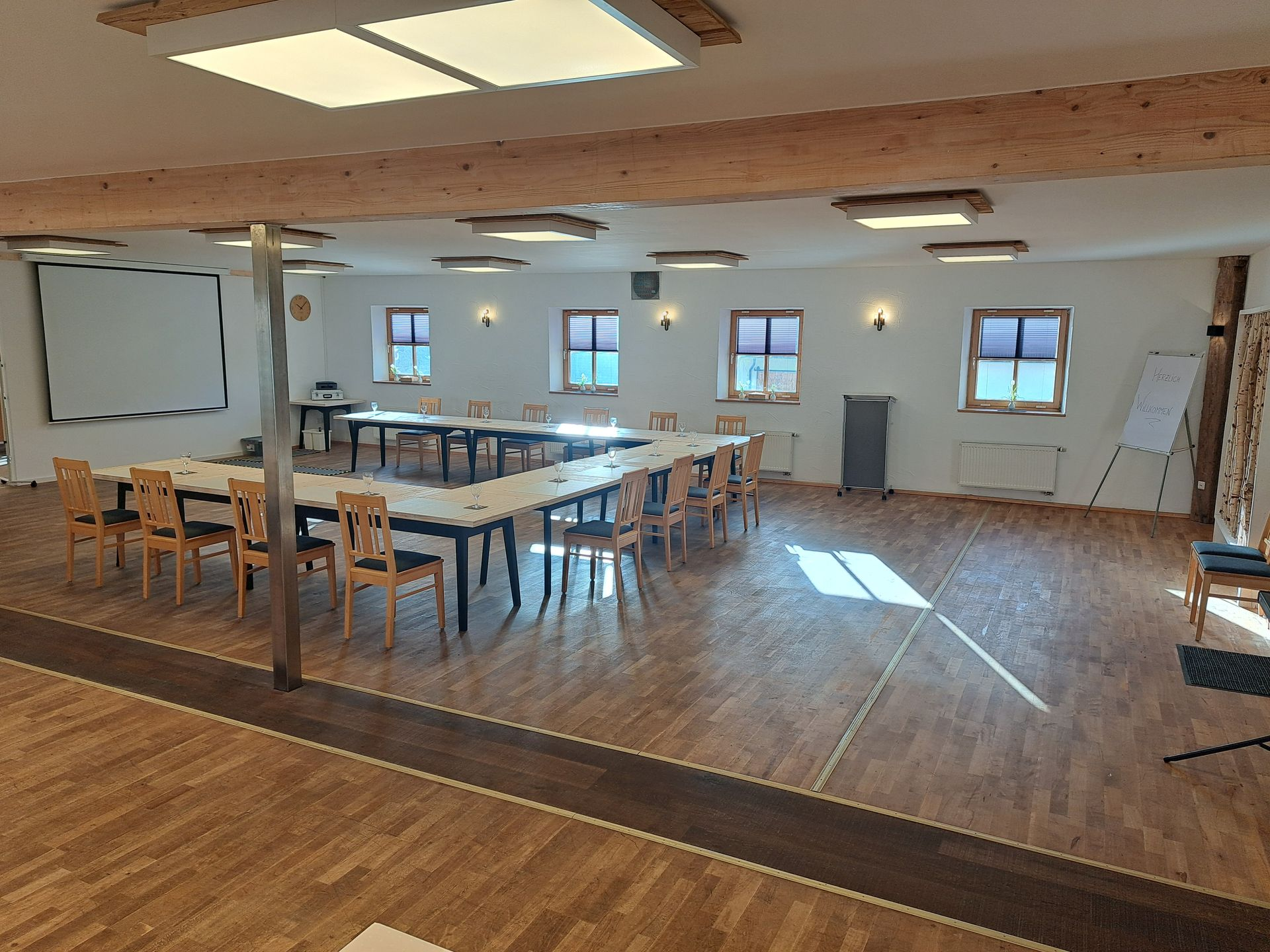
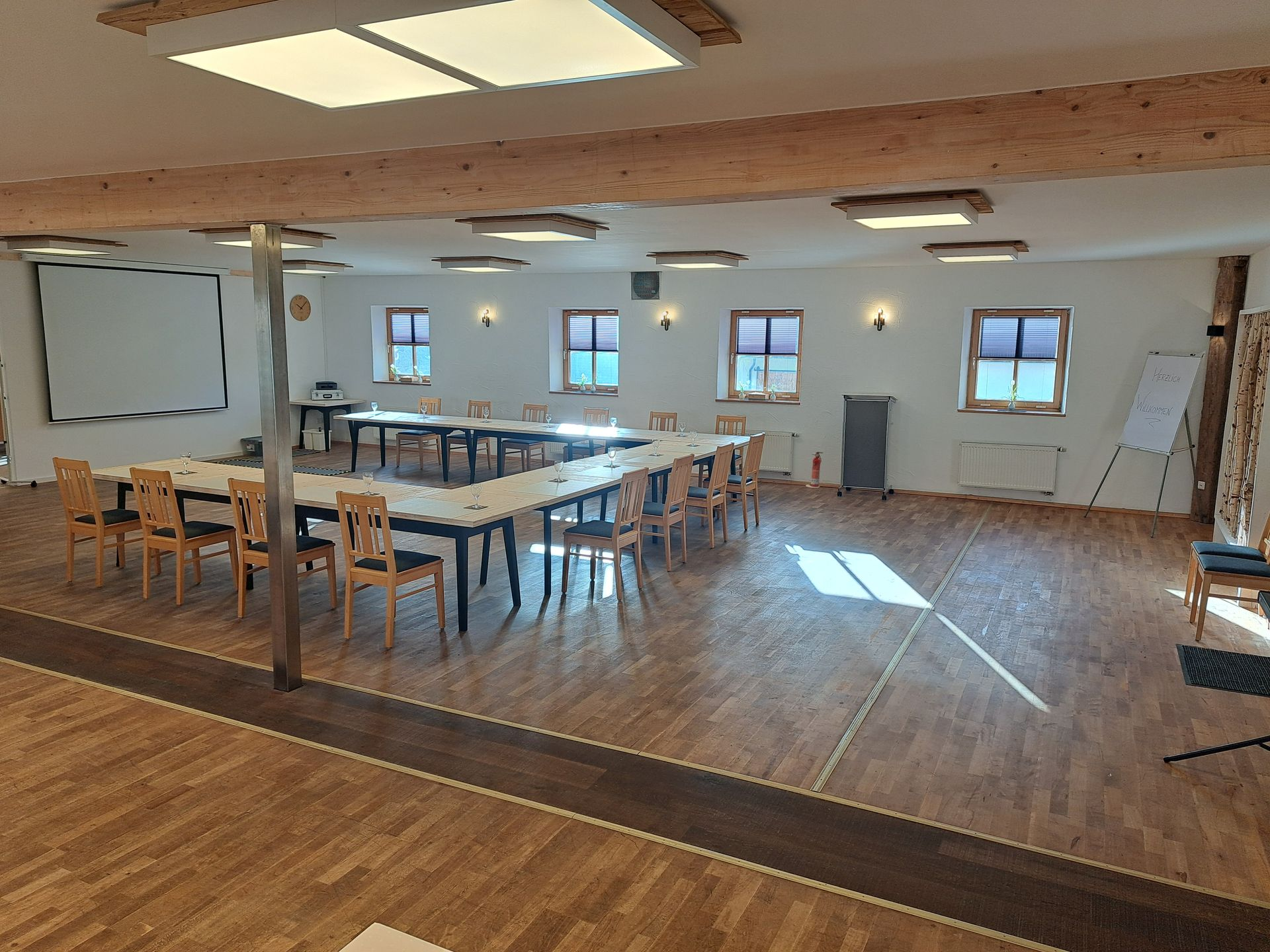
+ fire extinguisher (814, 469)
